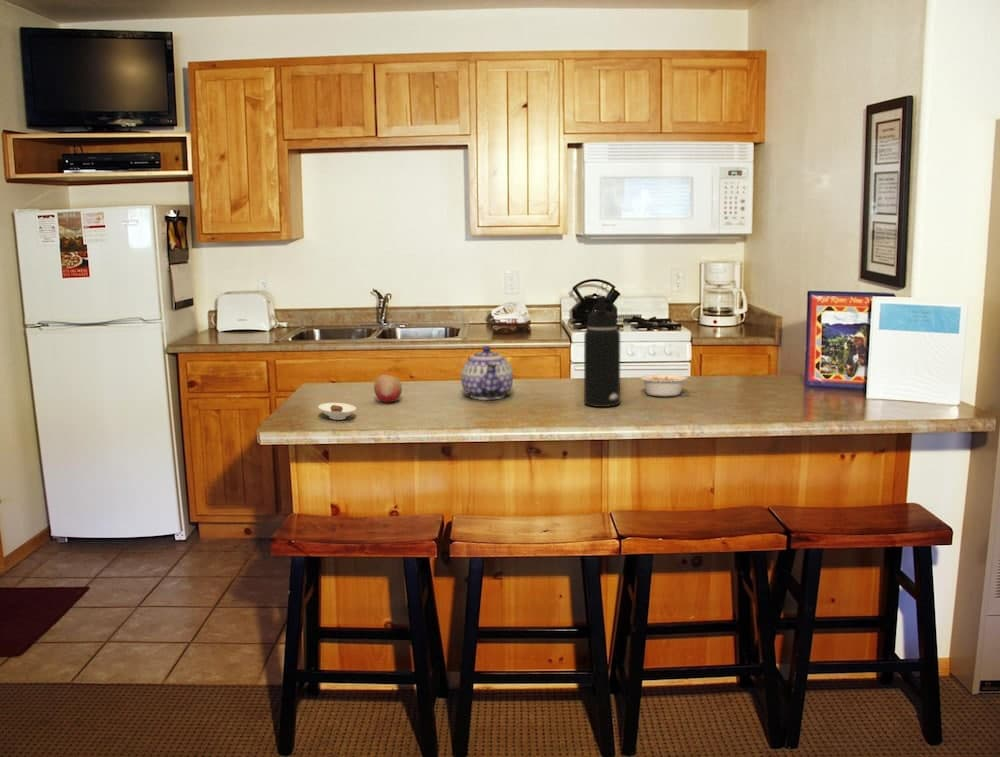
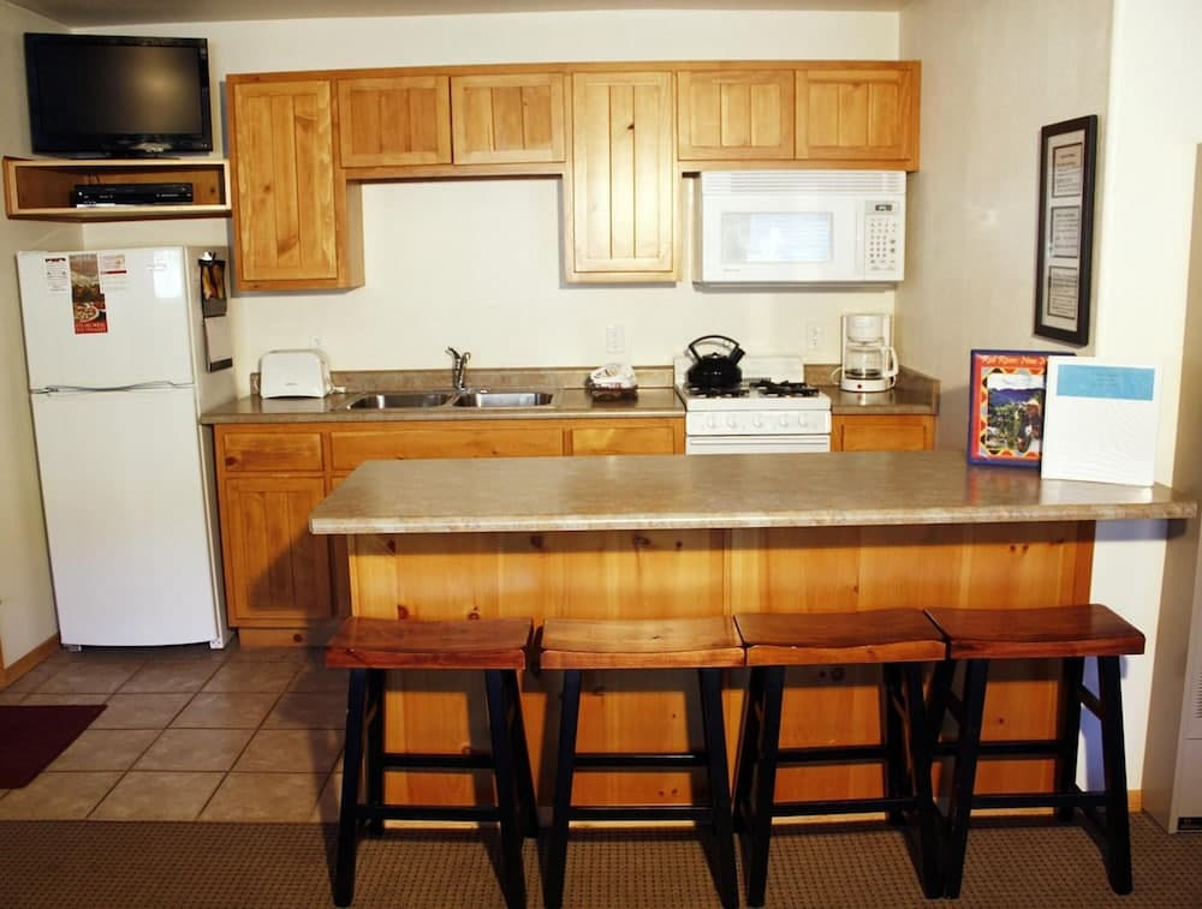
- fruit (388, 388)
- teapot (487, 371)
- water bottle (602, 350)
- legume (665, 384)
- saucer (337, 411)
